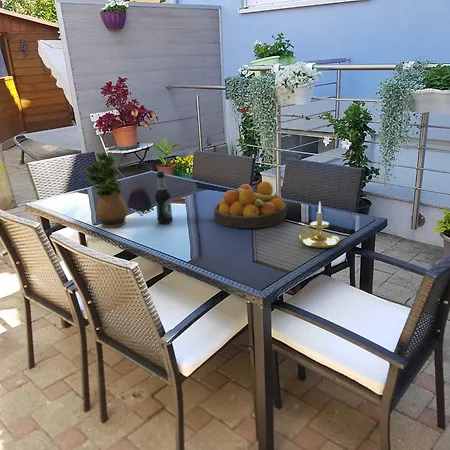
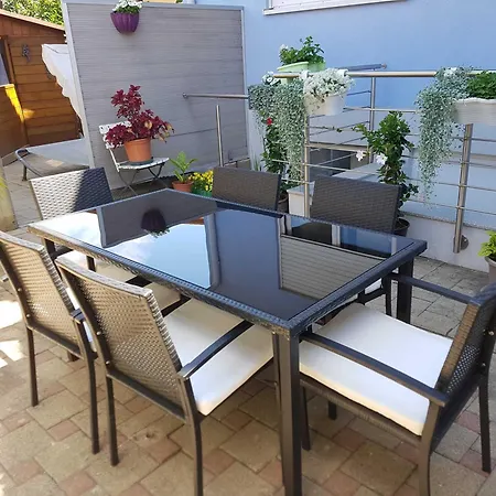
- bottle (162, 197)
- fruit bowl (249, 201)
- potted plant (105, 189)
- candle holder (316, 221)
